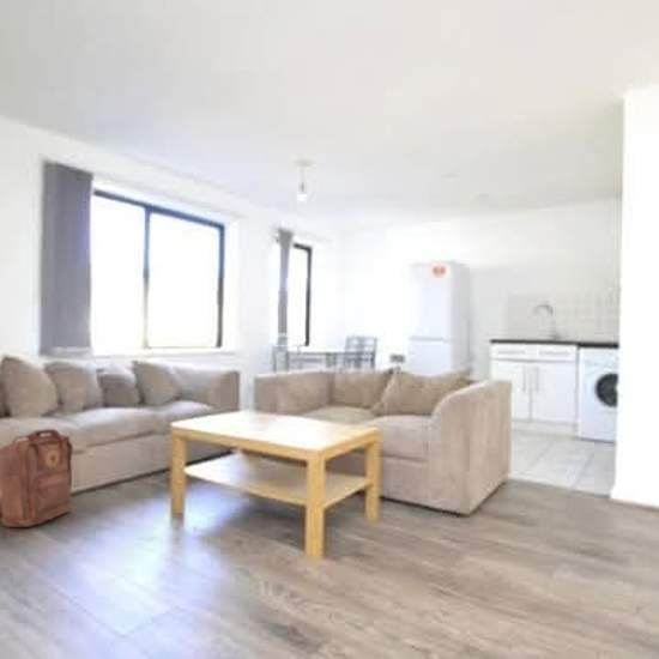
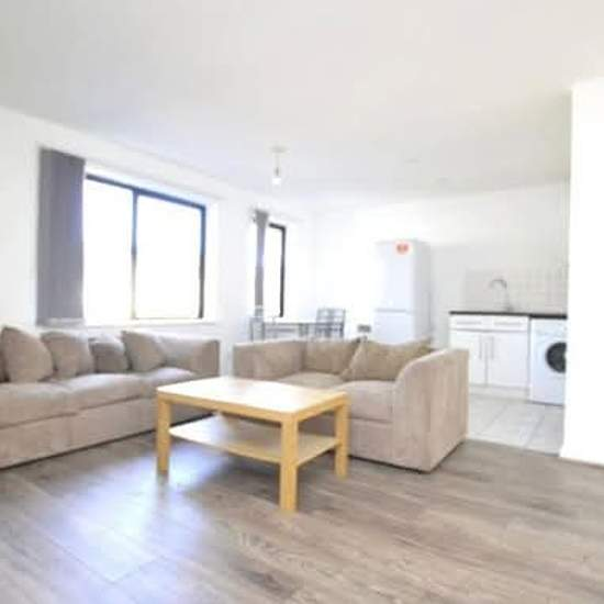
- backpack (34, 473)
